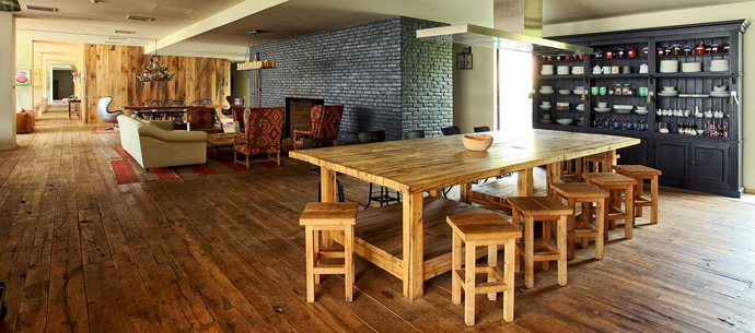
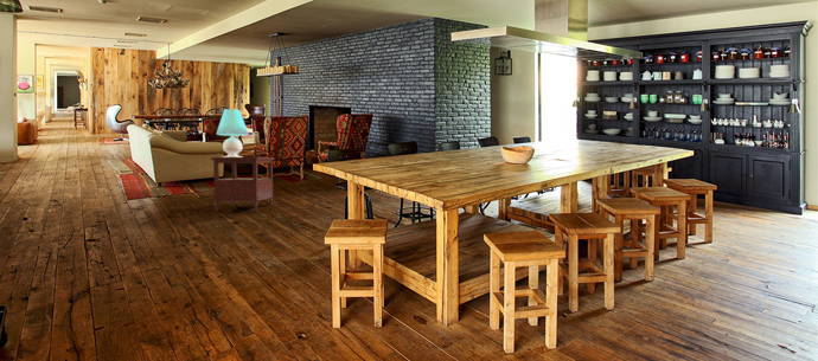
+ side table (244, 182)
+ table lamp (232, 133)
